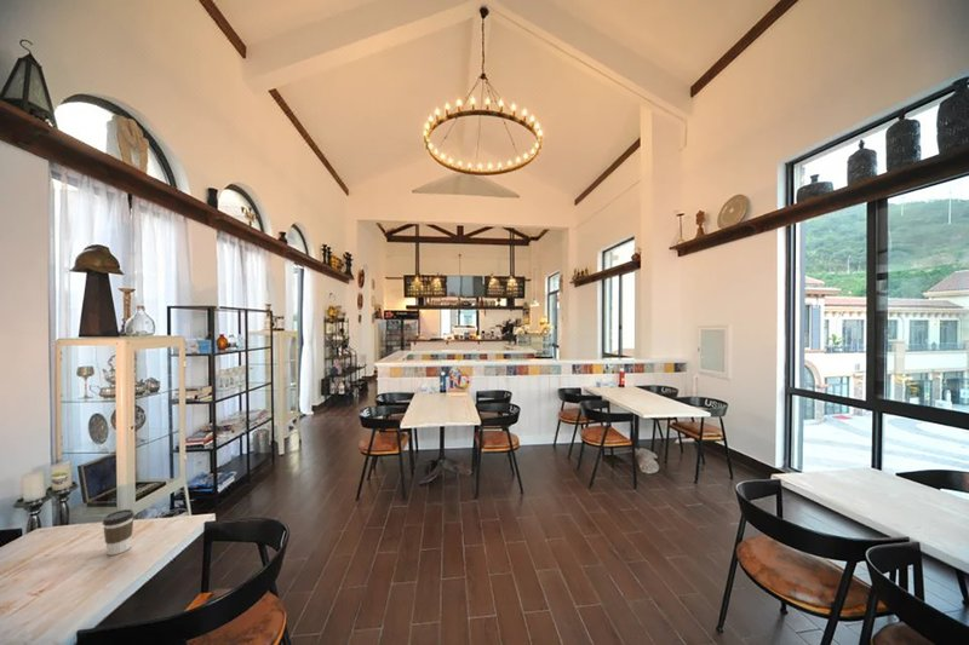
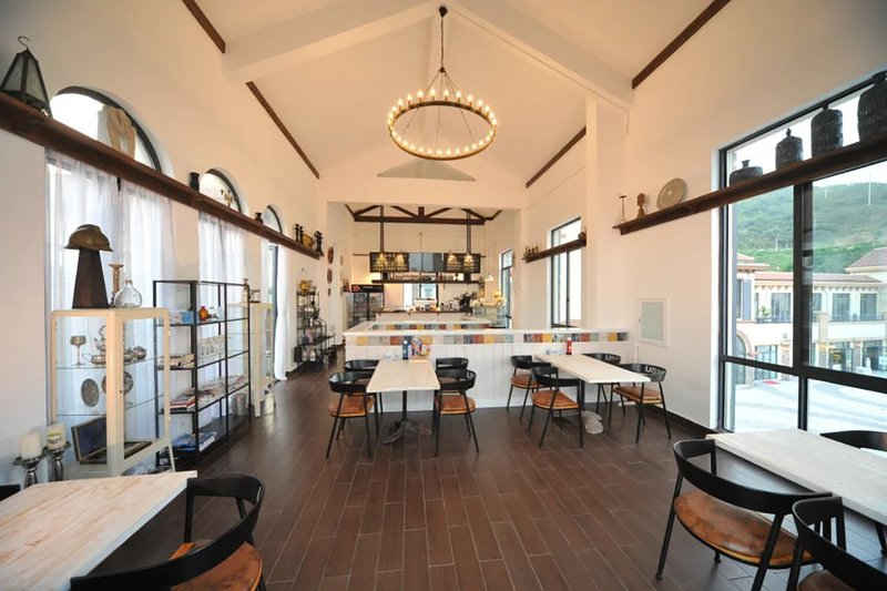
- coffee cup (119, 531)
